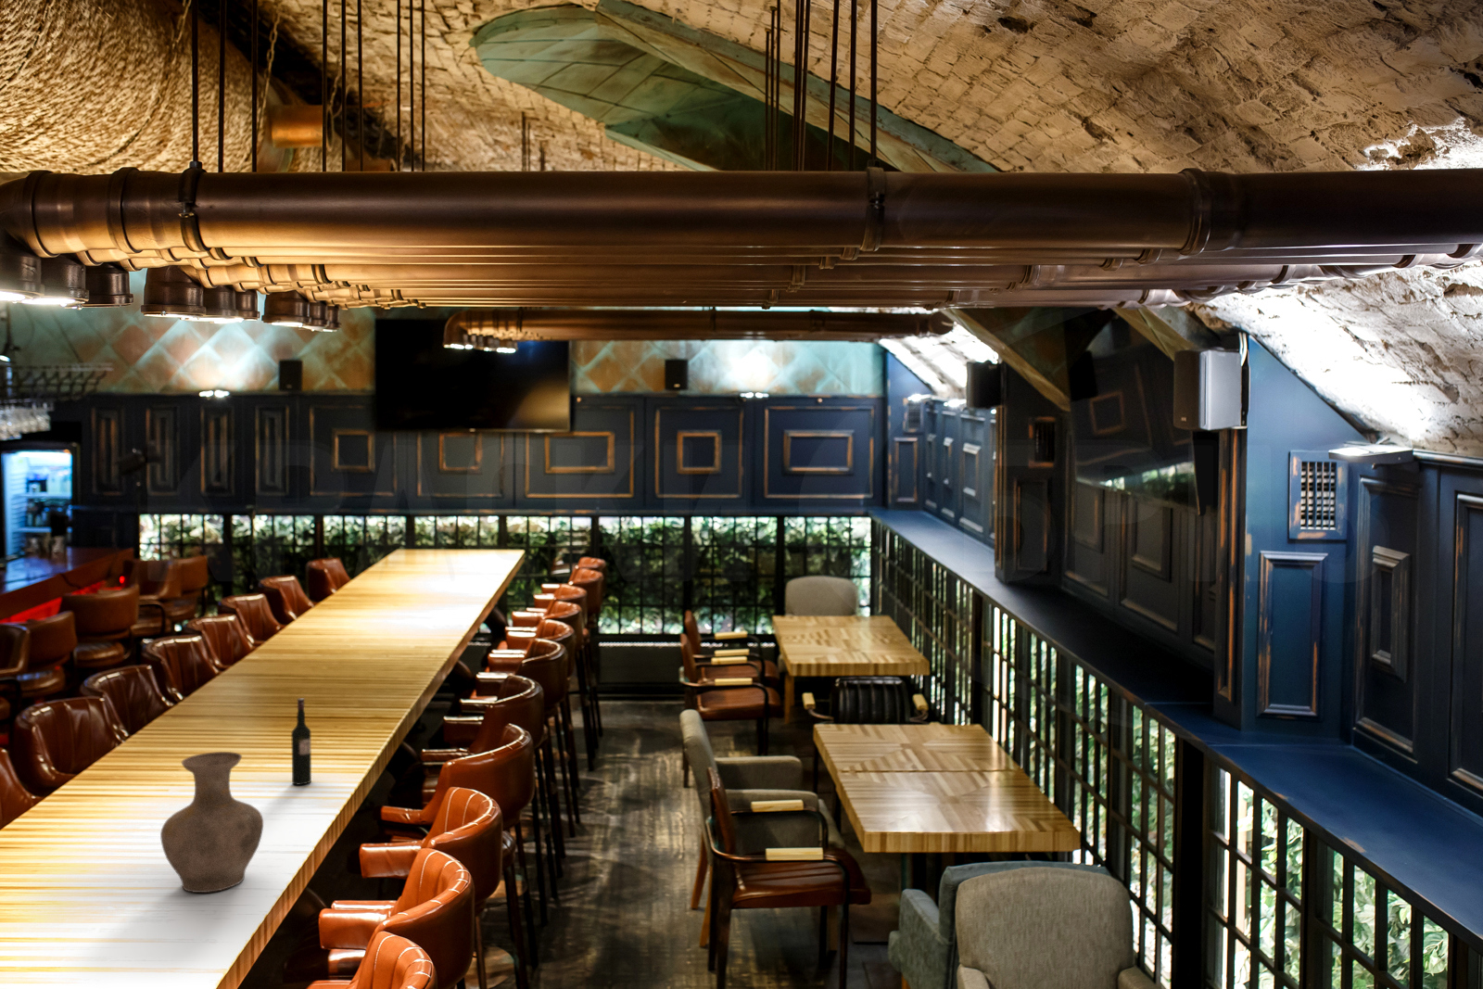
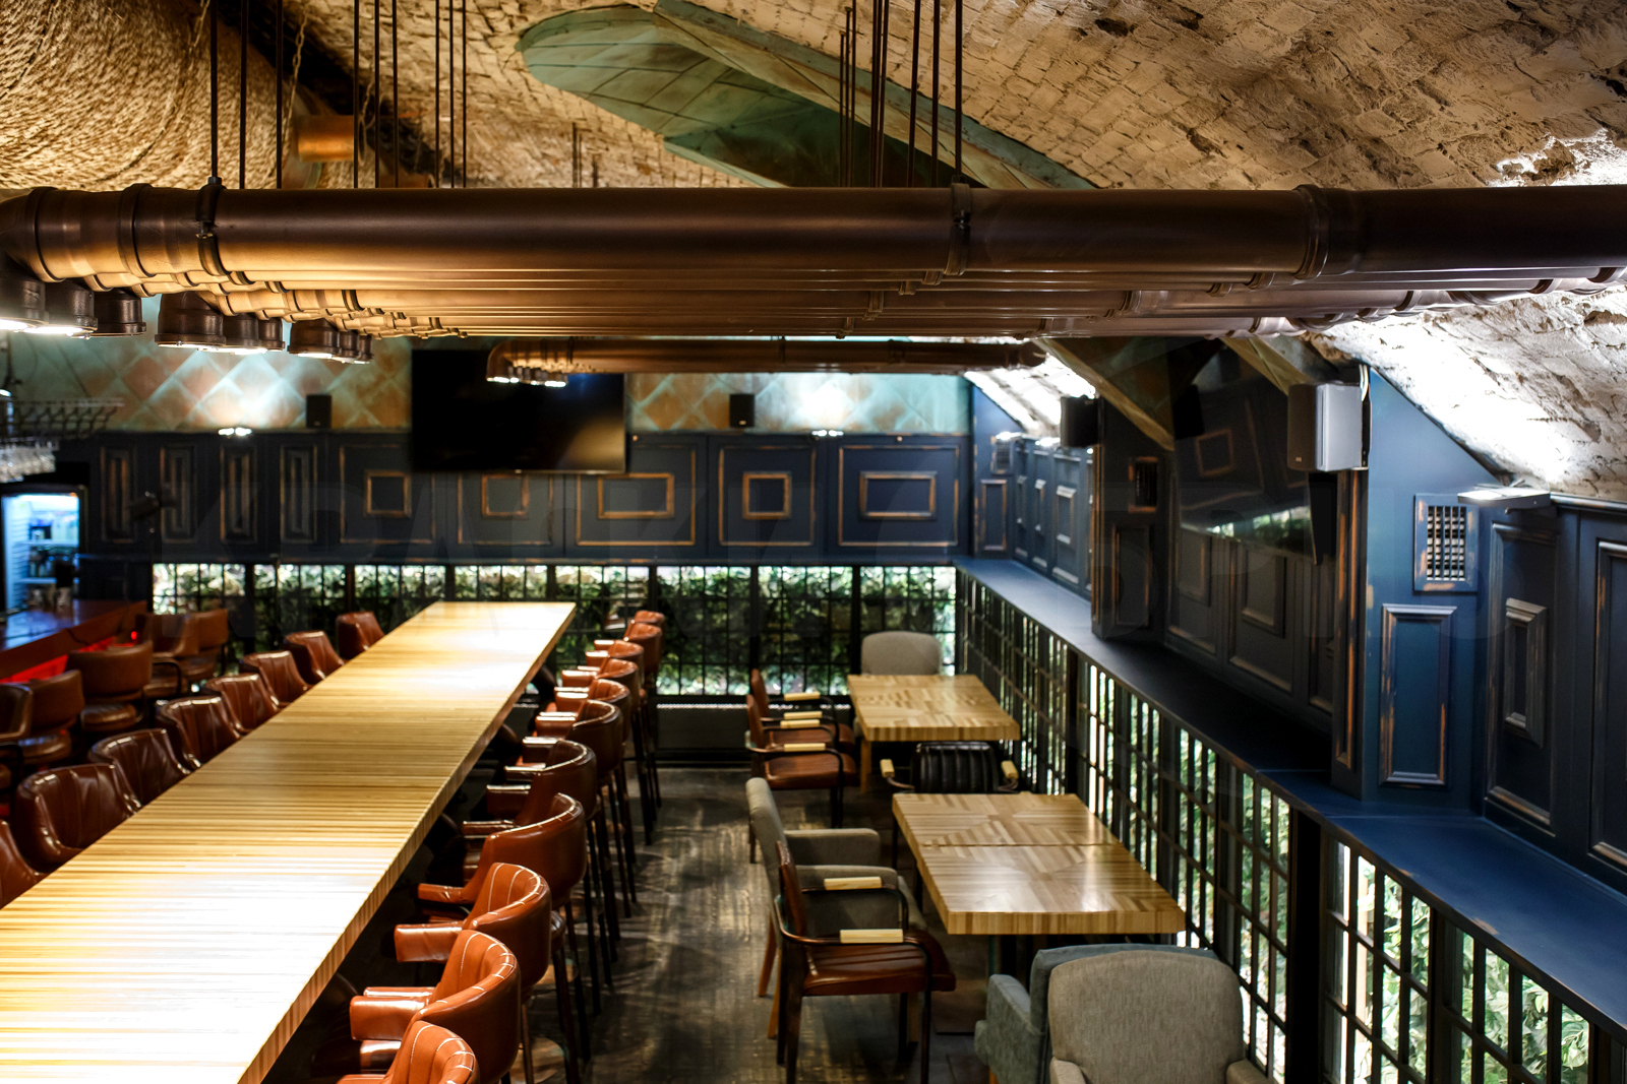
- wine bottle (301, 741)
- vase (212, 820)
